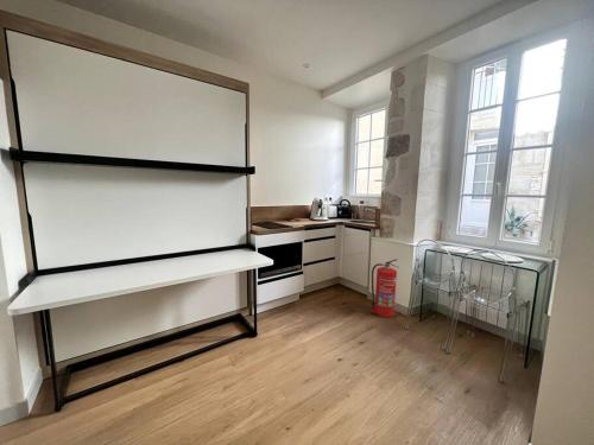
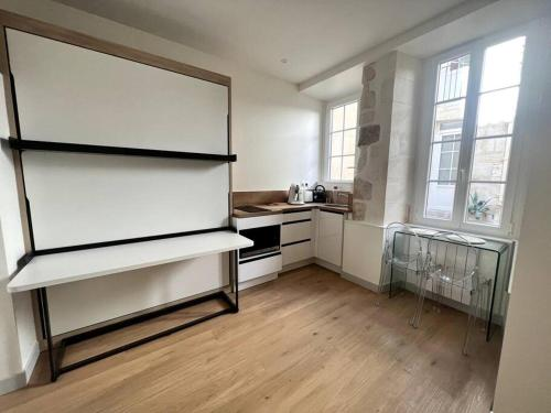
- fire extinguisher (385, 286)
